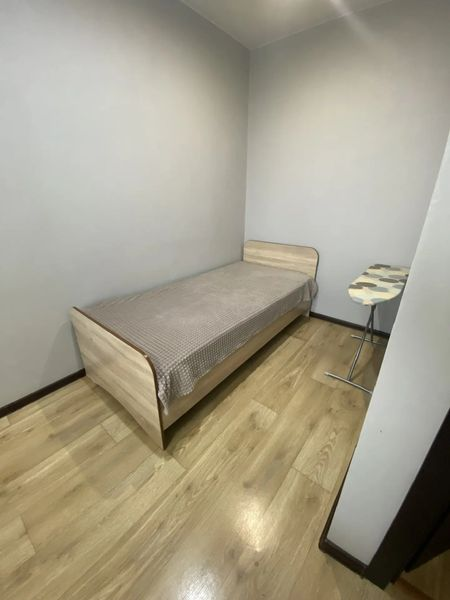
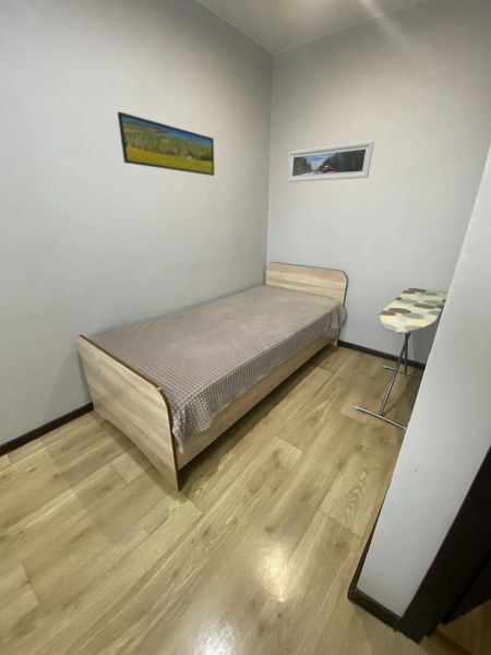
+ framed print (173, 148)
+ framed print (325, 164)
